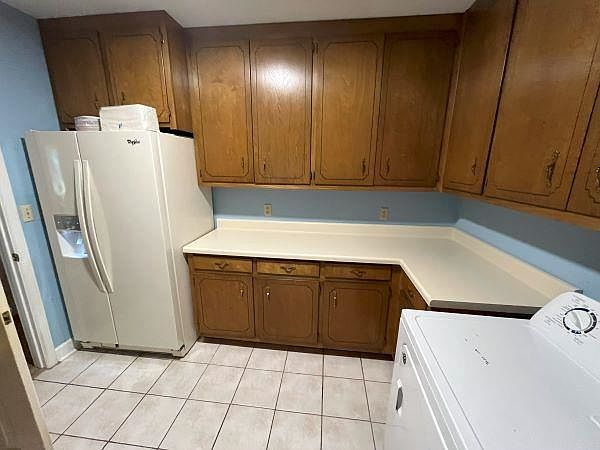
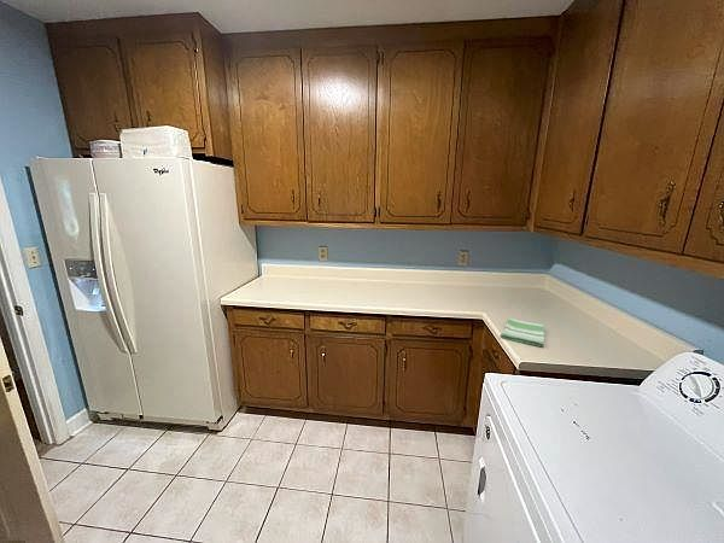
+ dish towel (522, 329)
